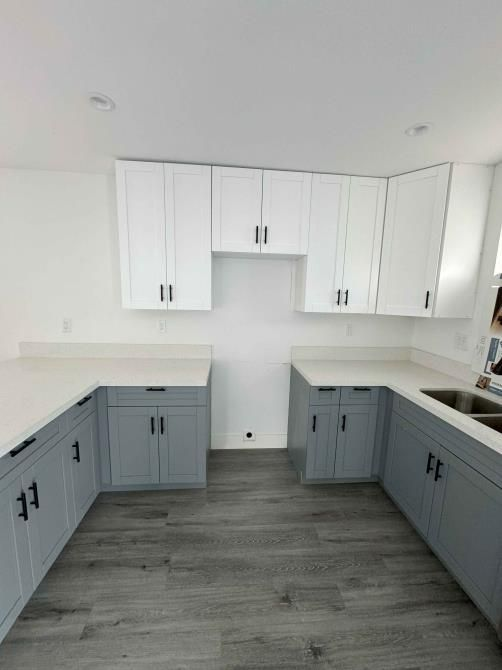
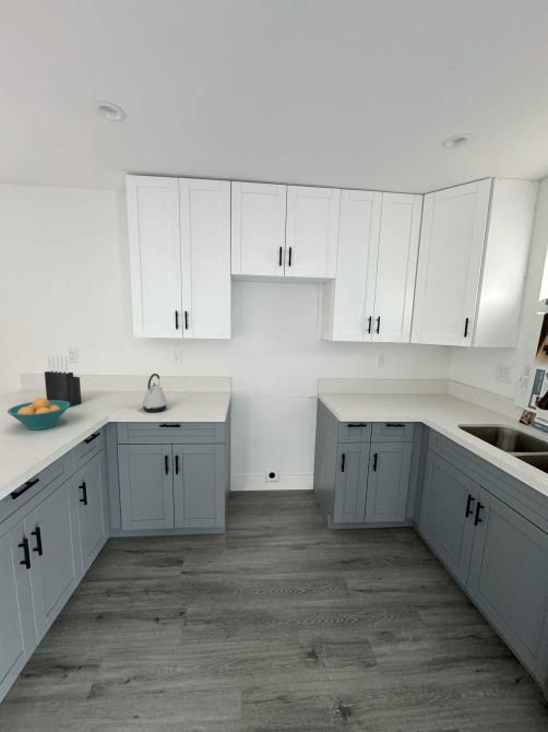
+ fruit bowl (40, 412)
+ knife block (63, 379)
+ kettle (155, 391)
